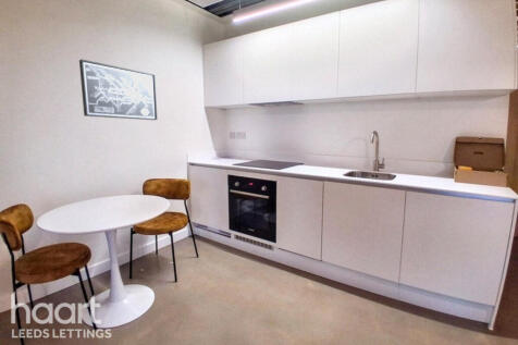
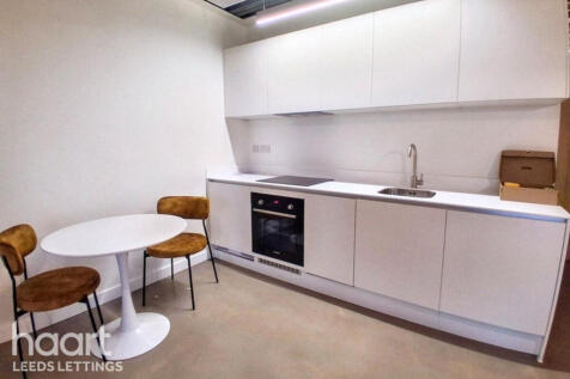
- wall art (122, 93)
